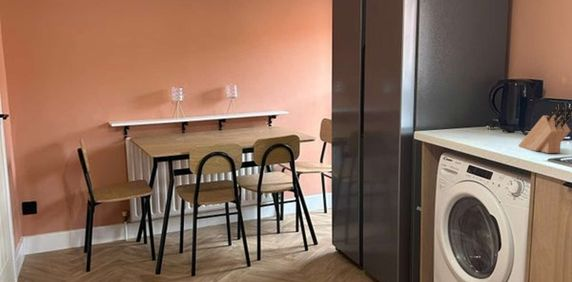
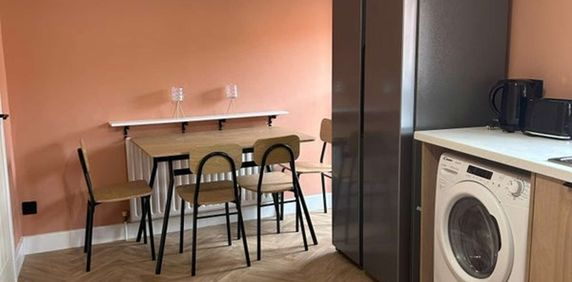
- knife block (546, 126)
